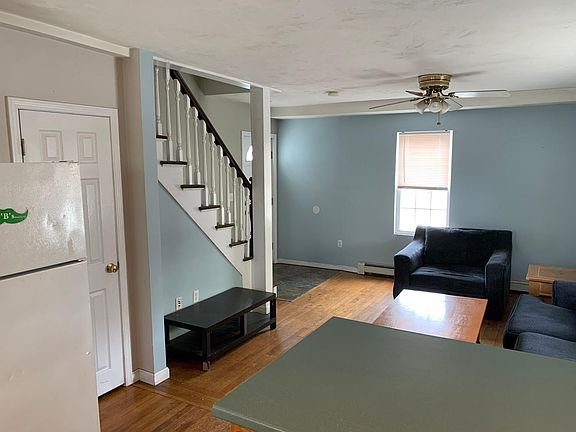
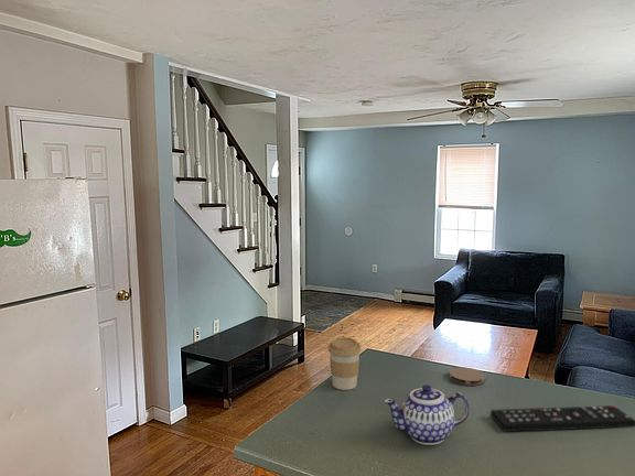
+ coffee cup (344, 363)
+ coaster (466, 376)
+ teapot (427, 411)
+ remote control (561, 416)
